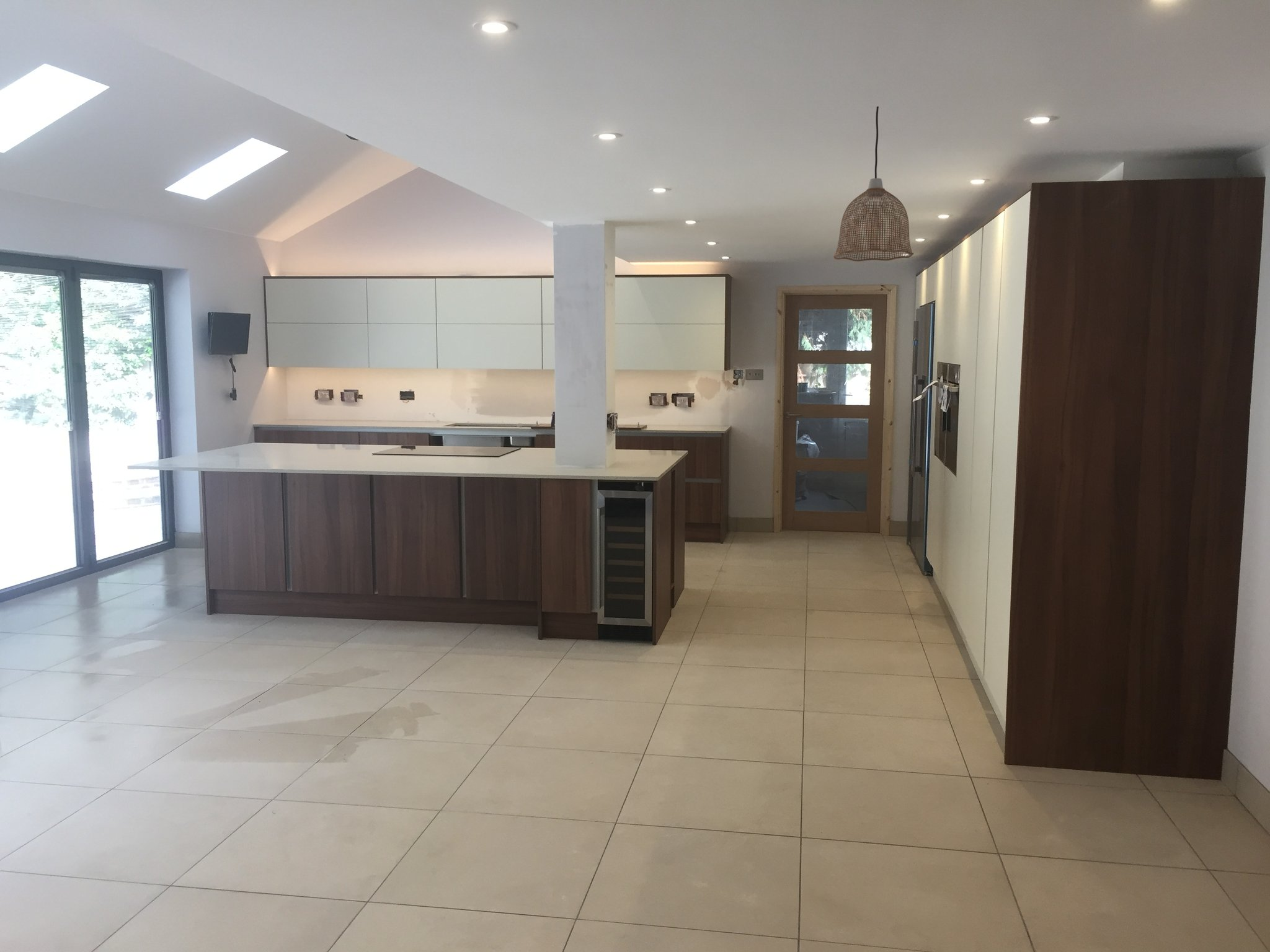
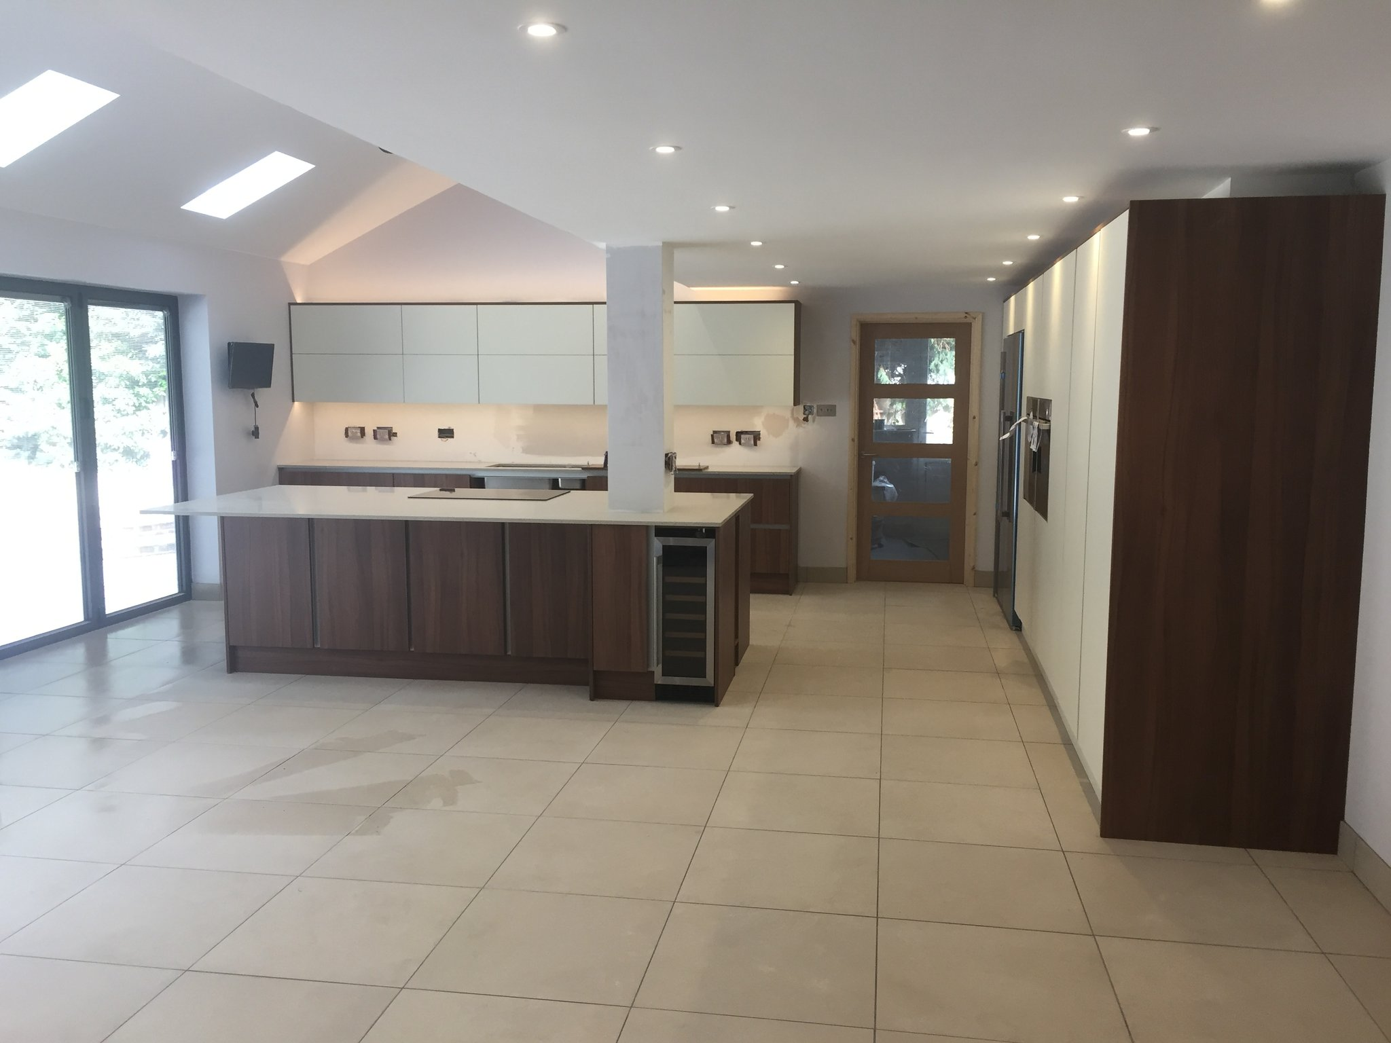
- pendant lamp (875, 182)
